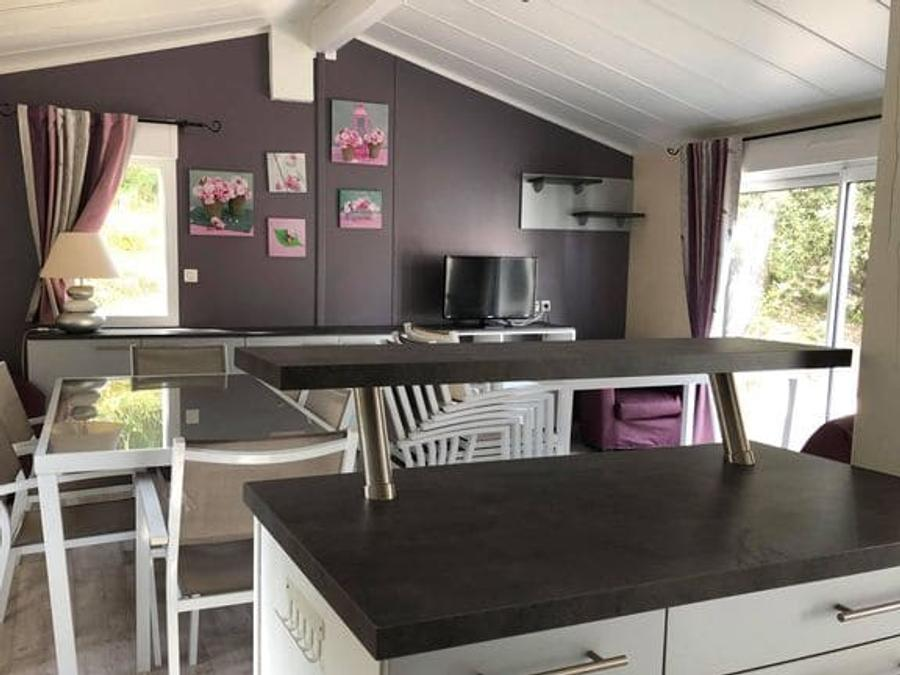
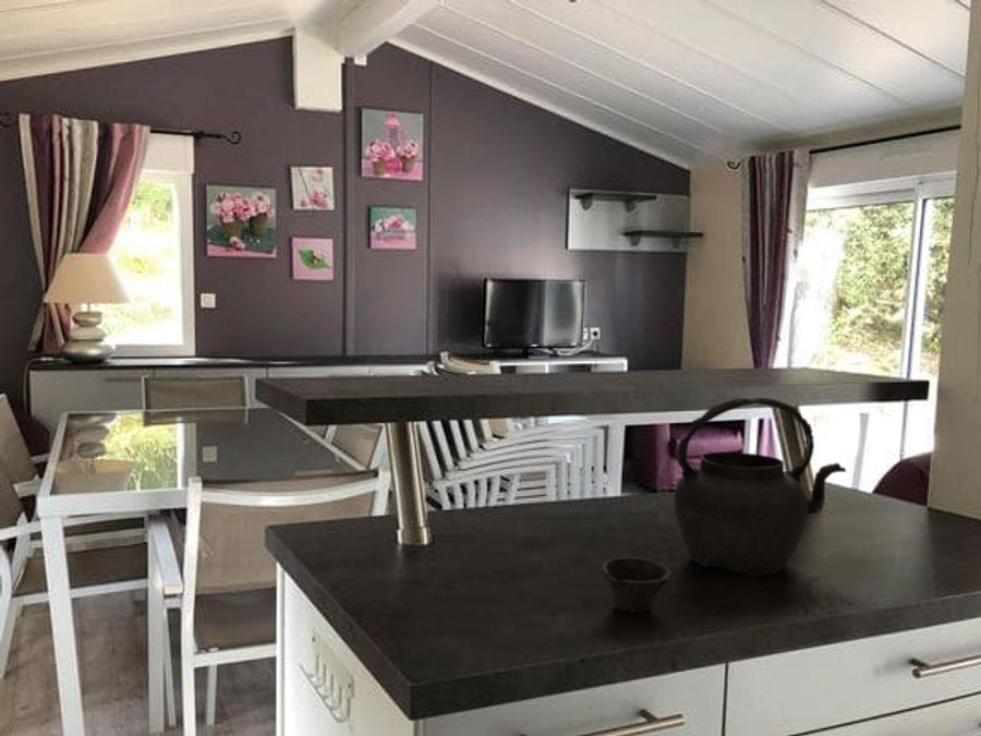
+ cup (637, 586)
+ kettle (760, 479)
